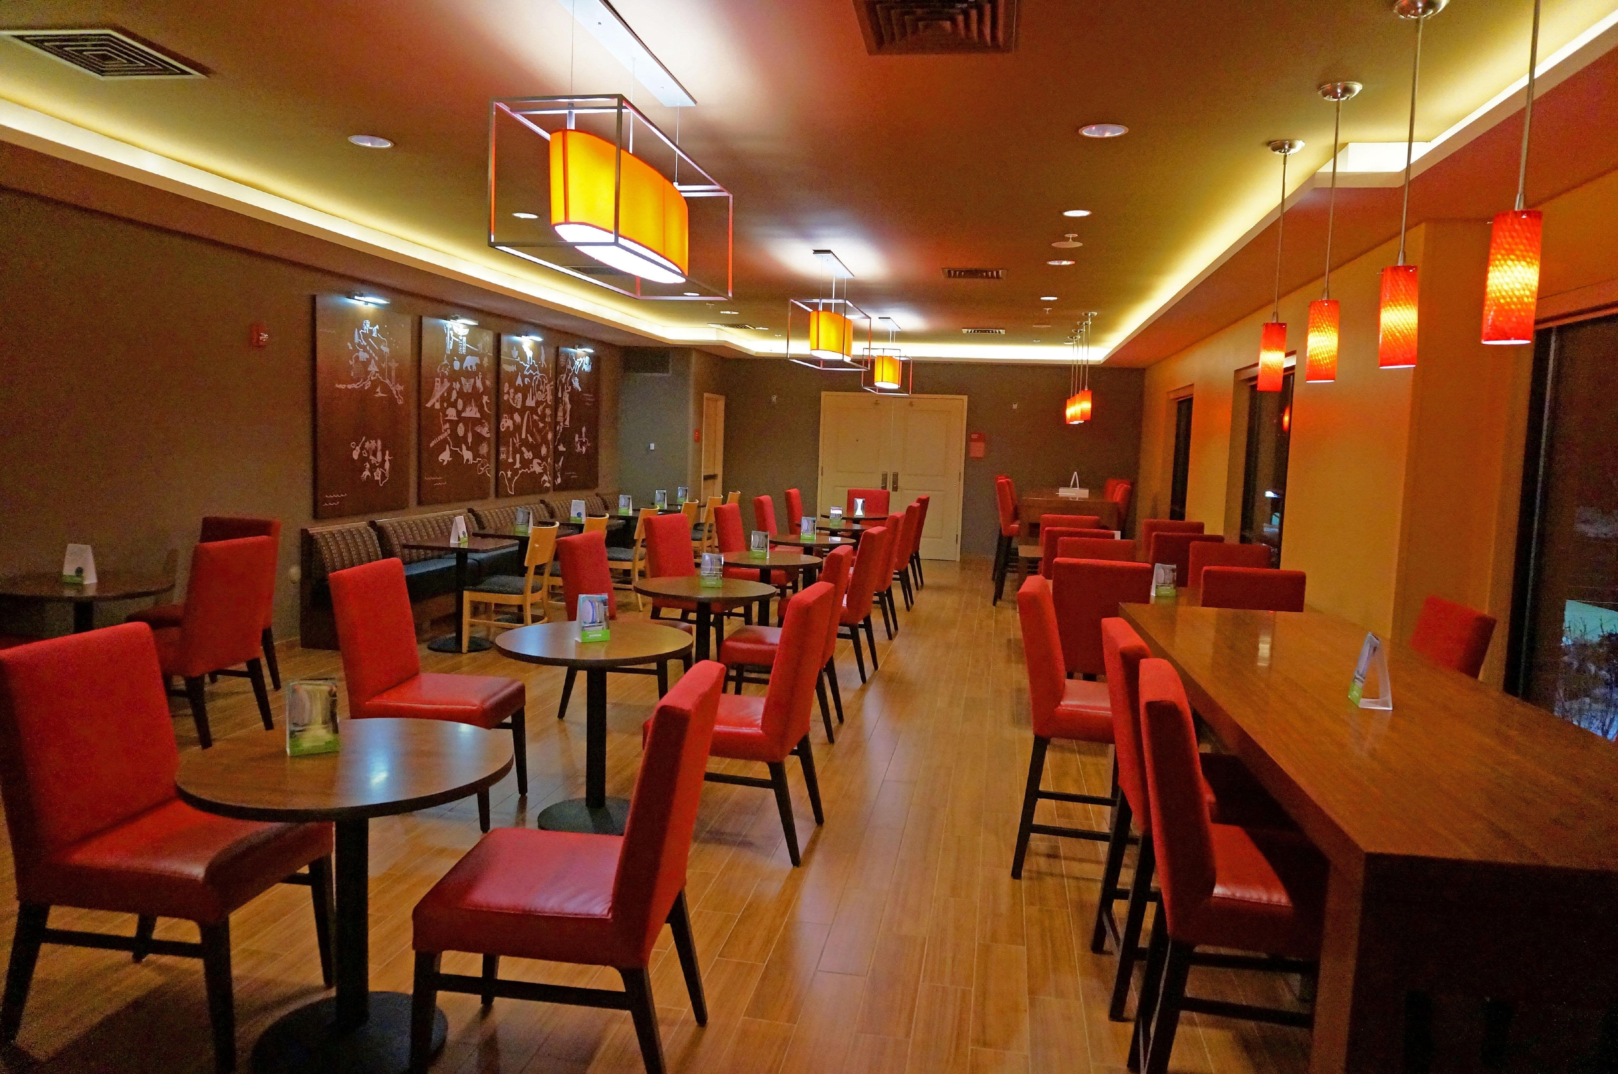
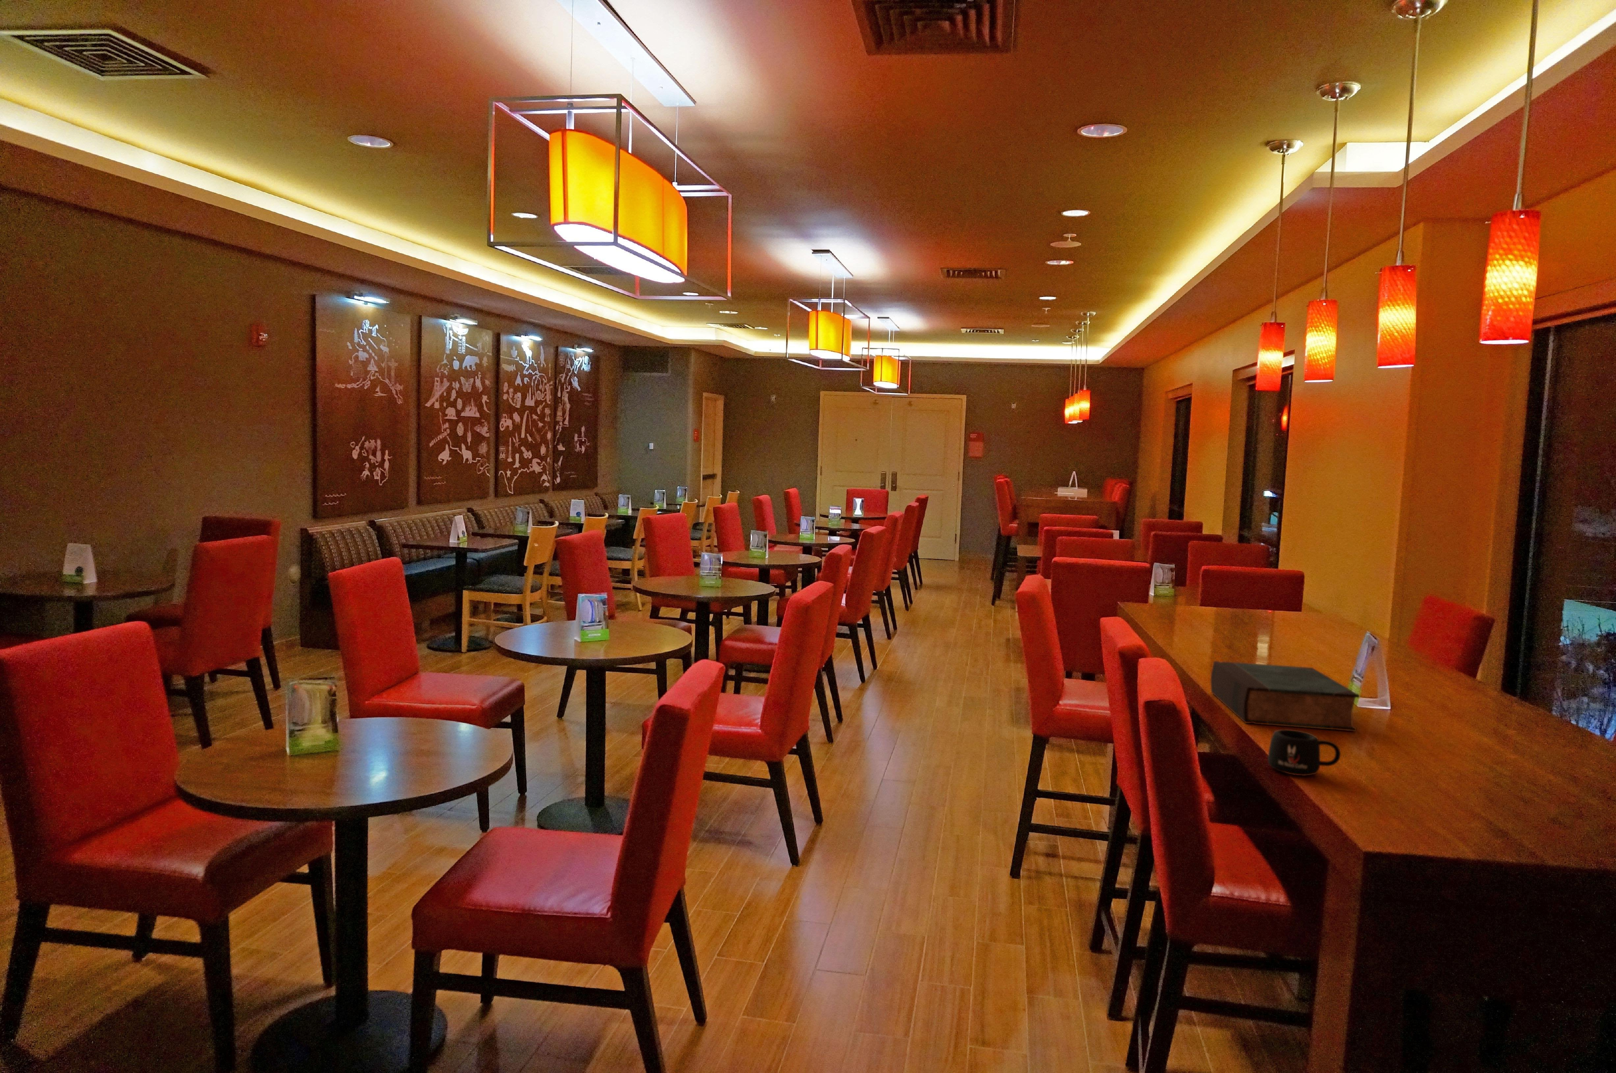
+ book (1279, 693)
+ mug (1303, 753)
